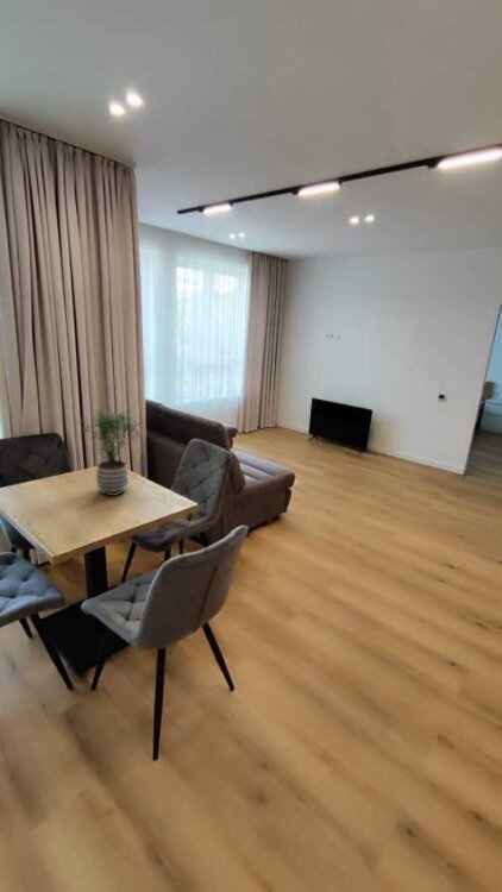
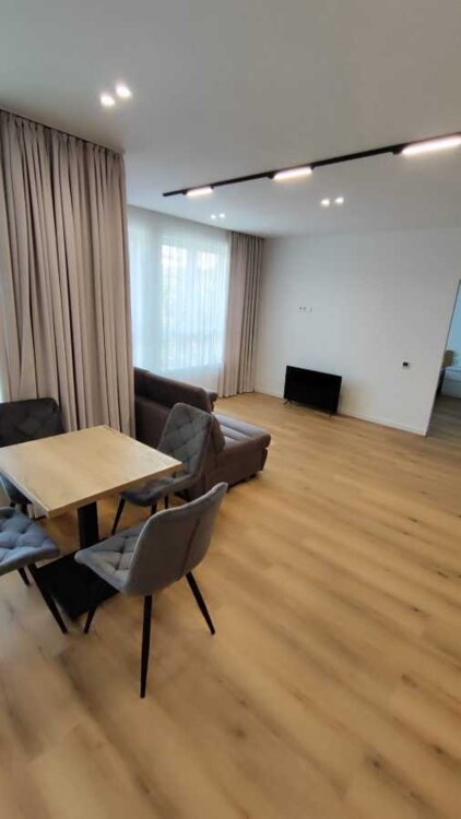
- potted plant (113, 451)
